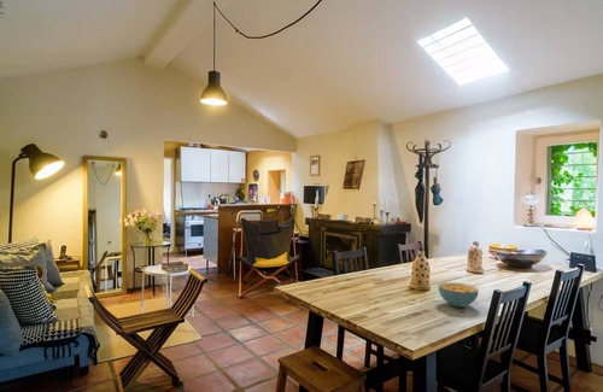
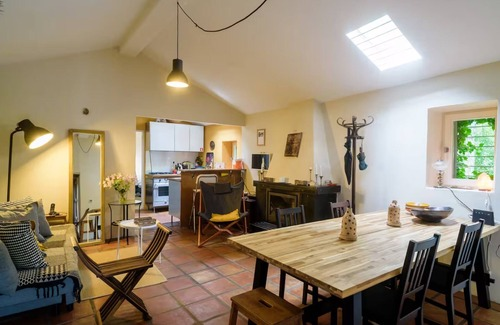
- cereal bowl (457, 296)
